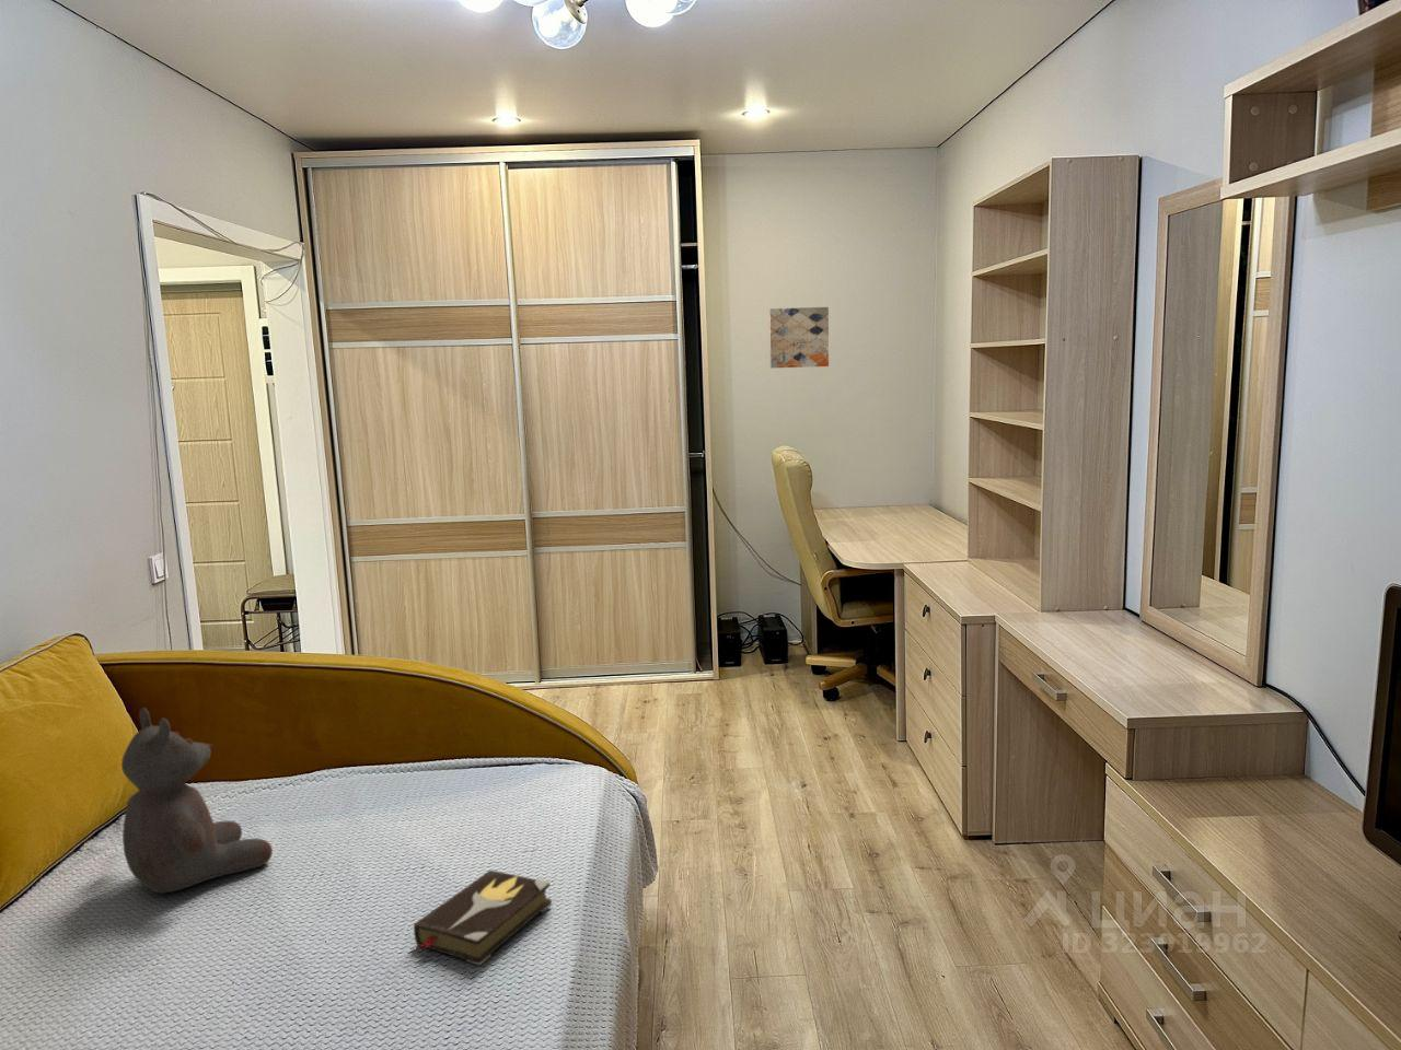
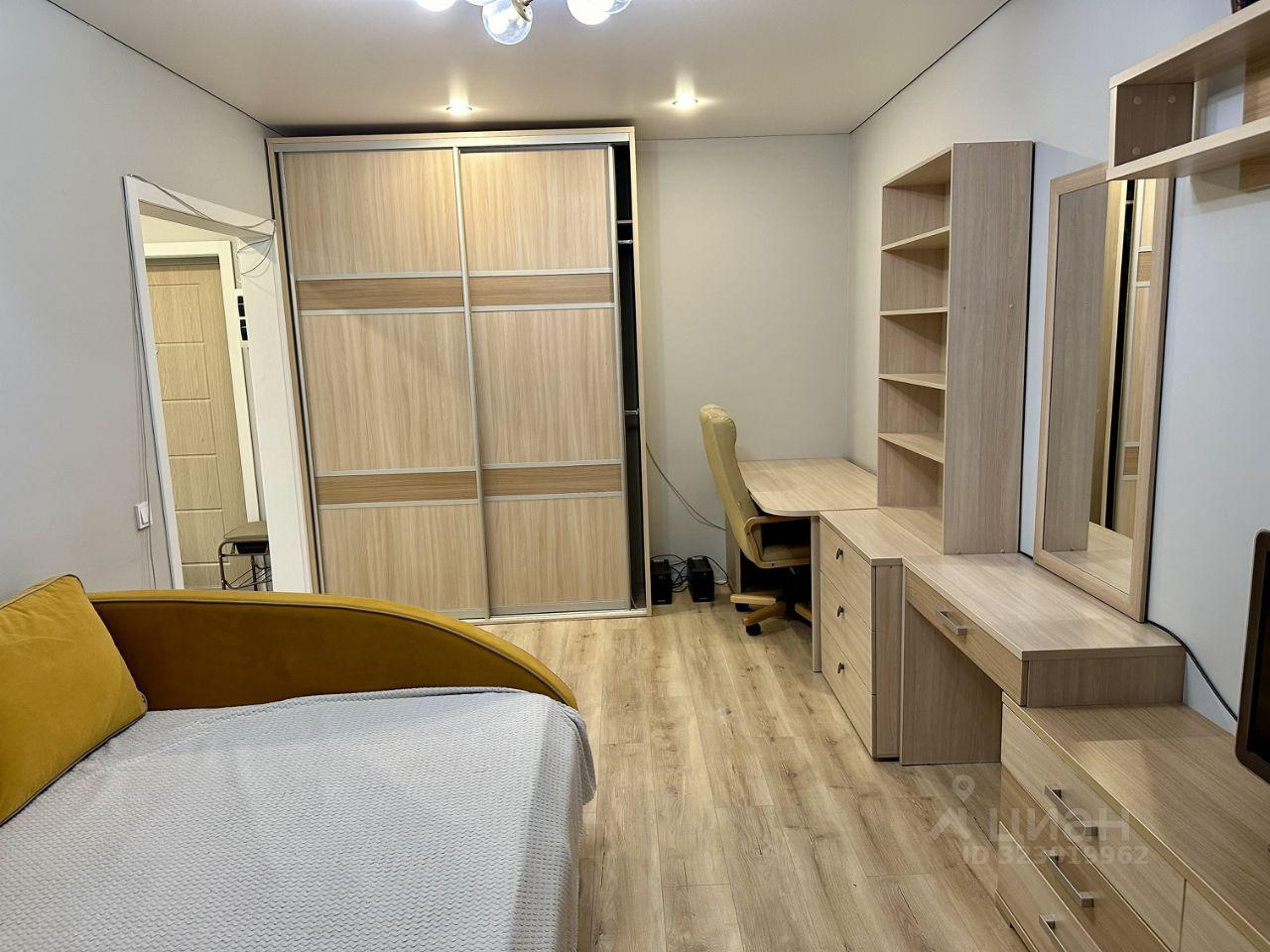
- hardback book (484, 911)
- wall art (799, 336)
- teddy bear (190, 791)
